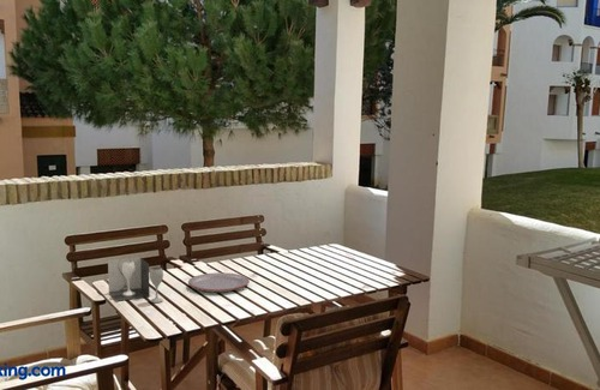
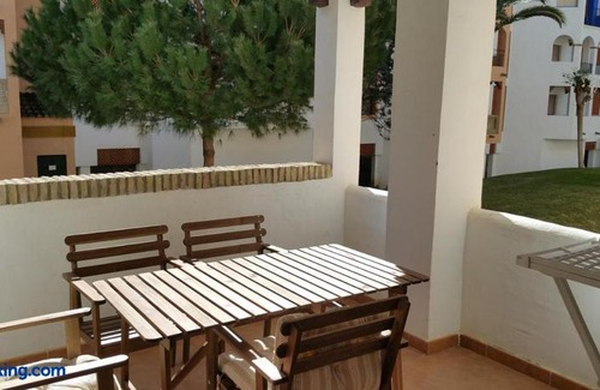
- plate (218, 282)
- wine glass (136, 281)
